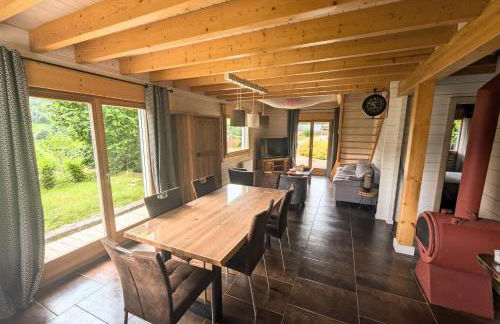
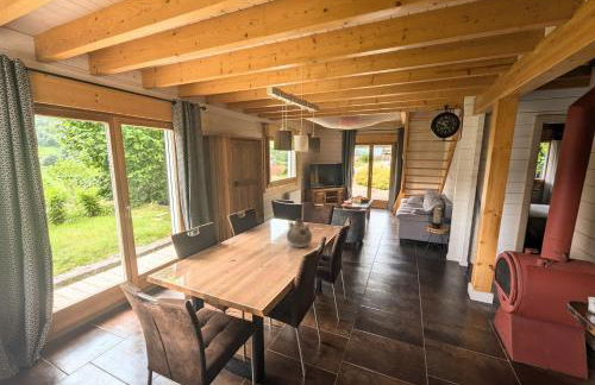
+ vase (299, 232)
